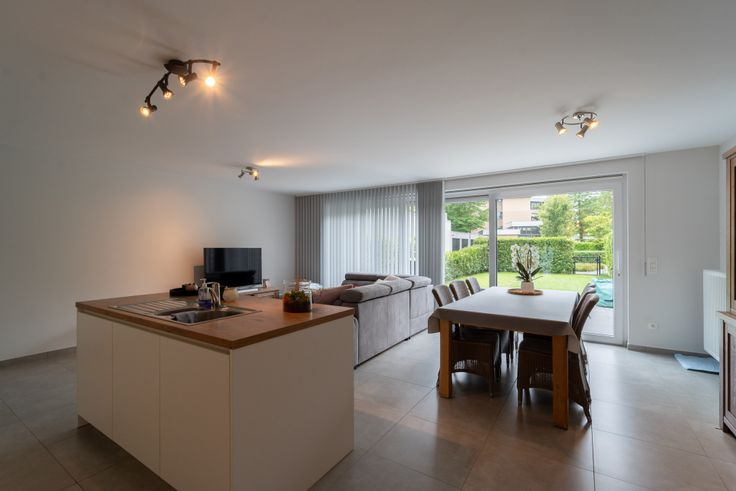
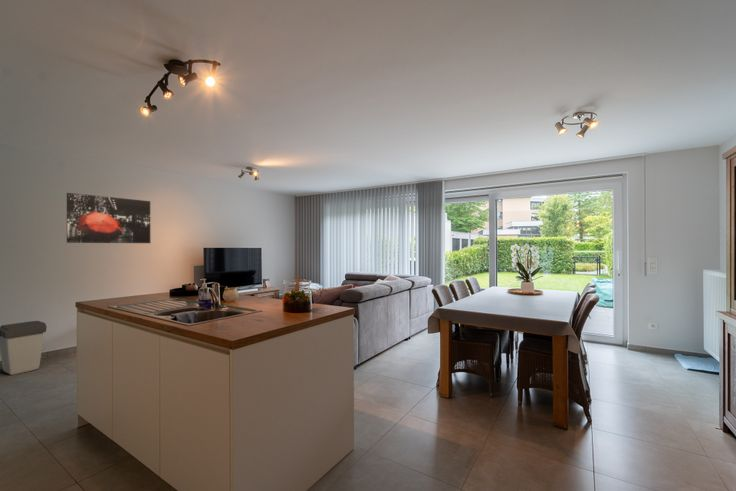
+ trash can (20, 346)
+ wall art (112, 220)
